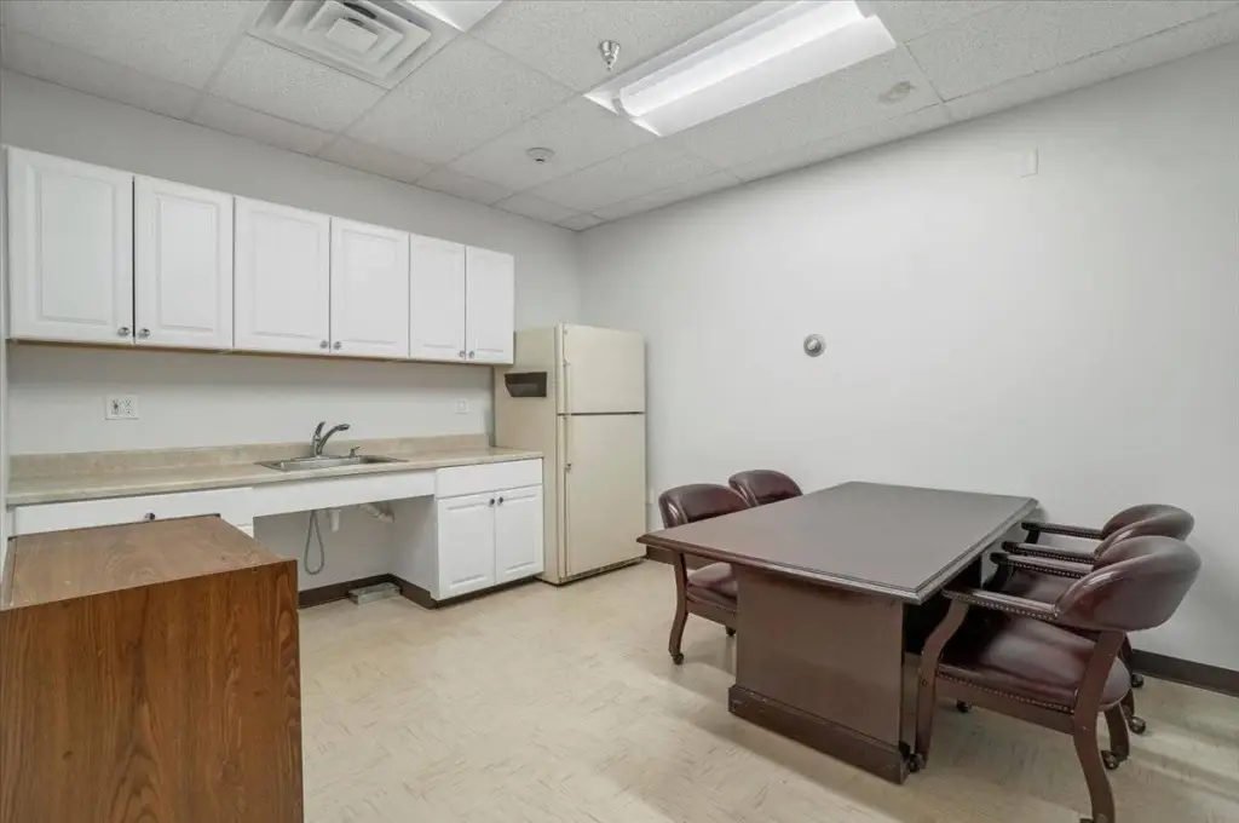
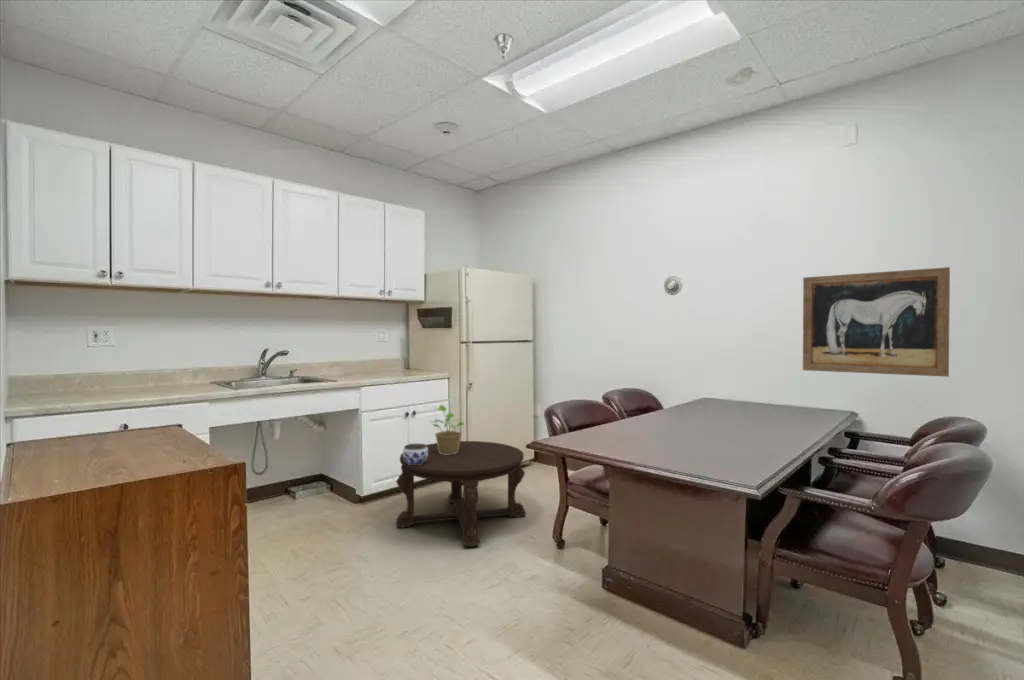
+ coffee table (463, 487)
+ jar (415, 454)
+ wall art (870, 323)
+ potted plant (448, 430)
